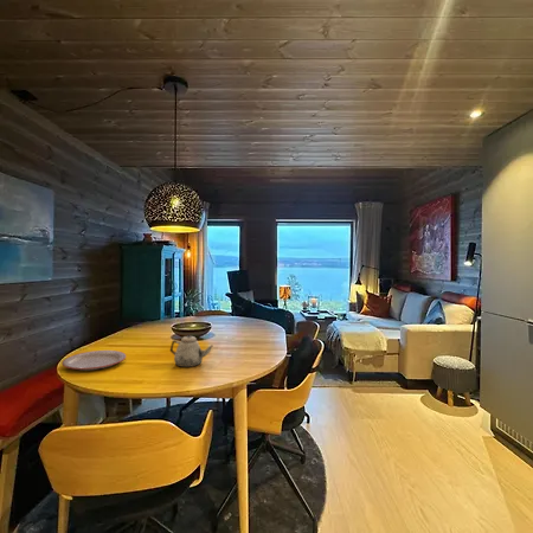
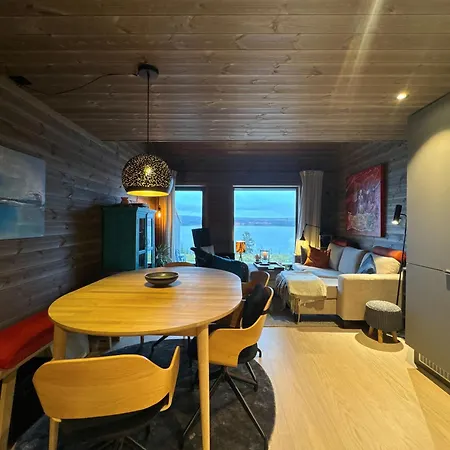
- plate (95, 360)
- teapot (191, 348)
